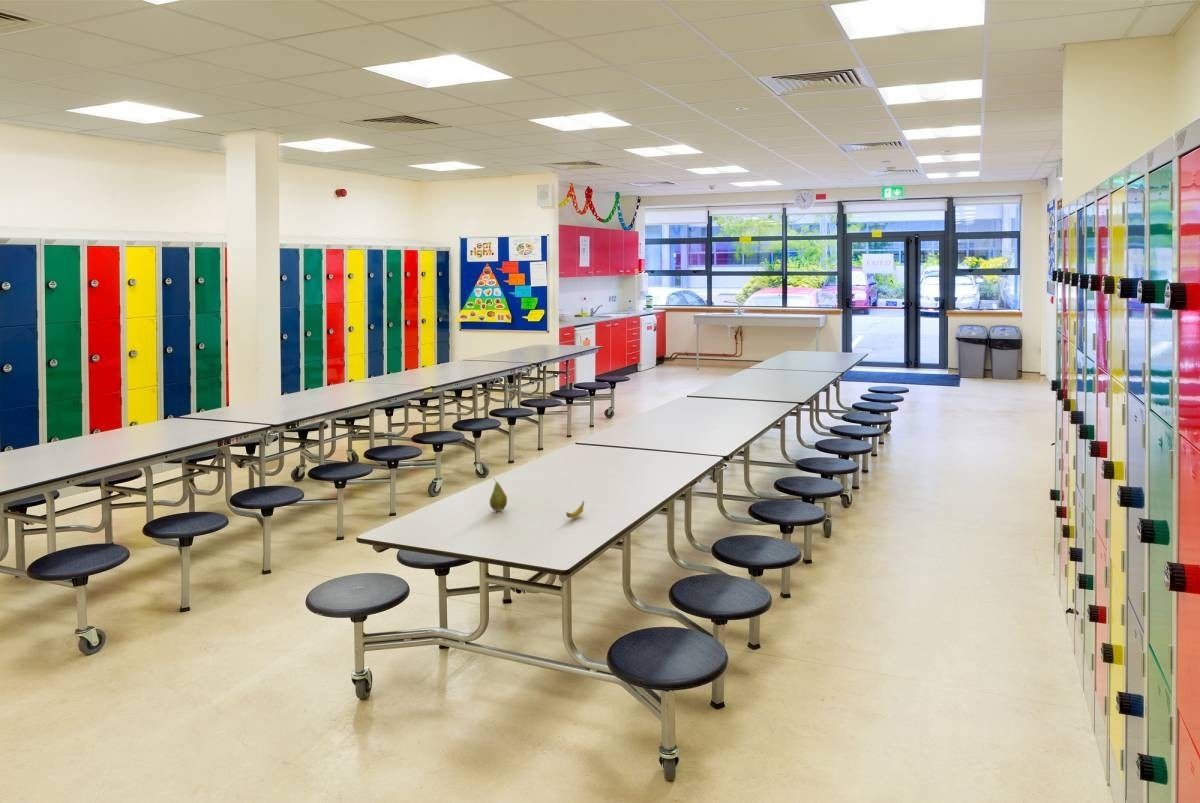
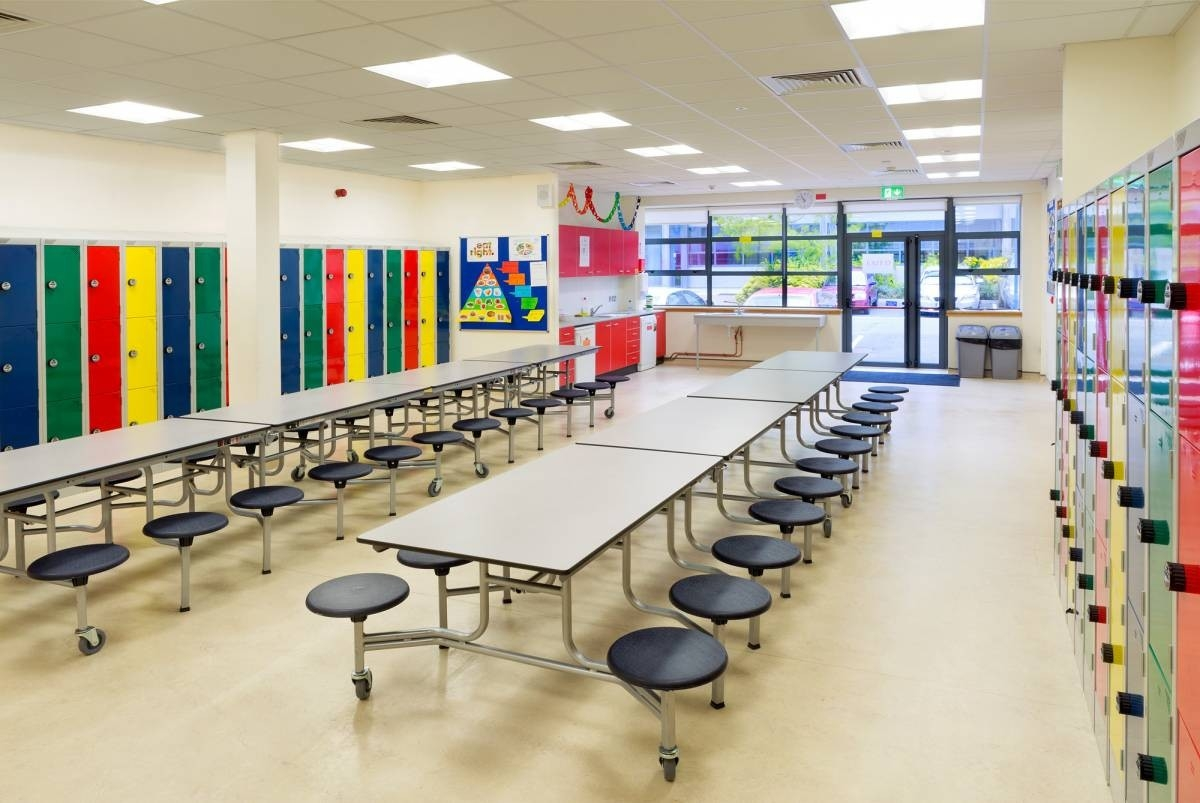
- fruit (498, 494)
- banana (576, 510)
